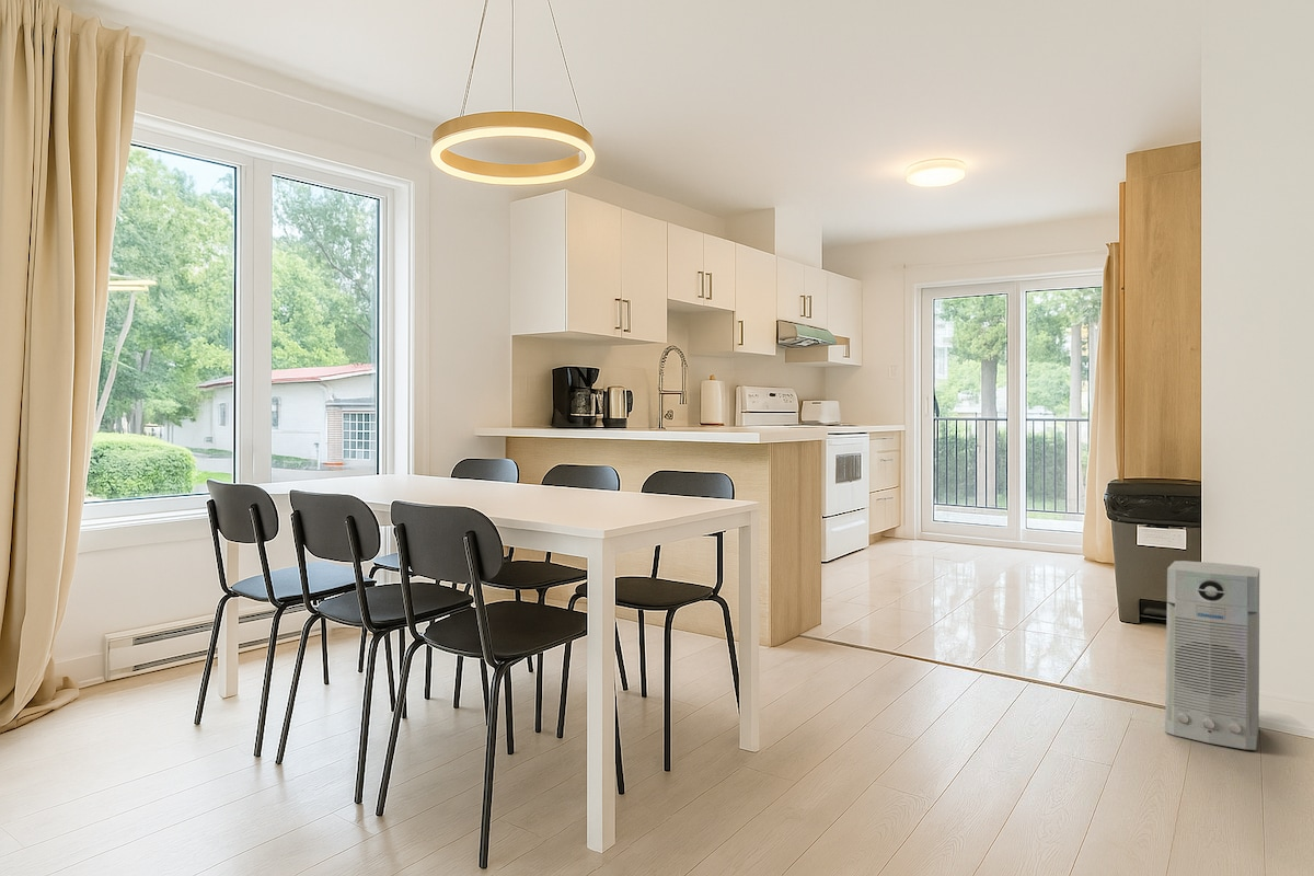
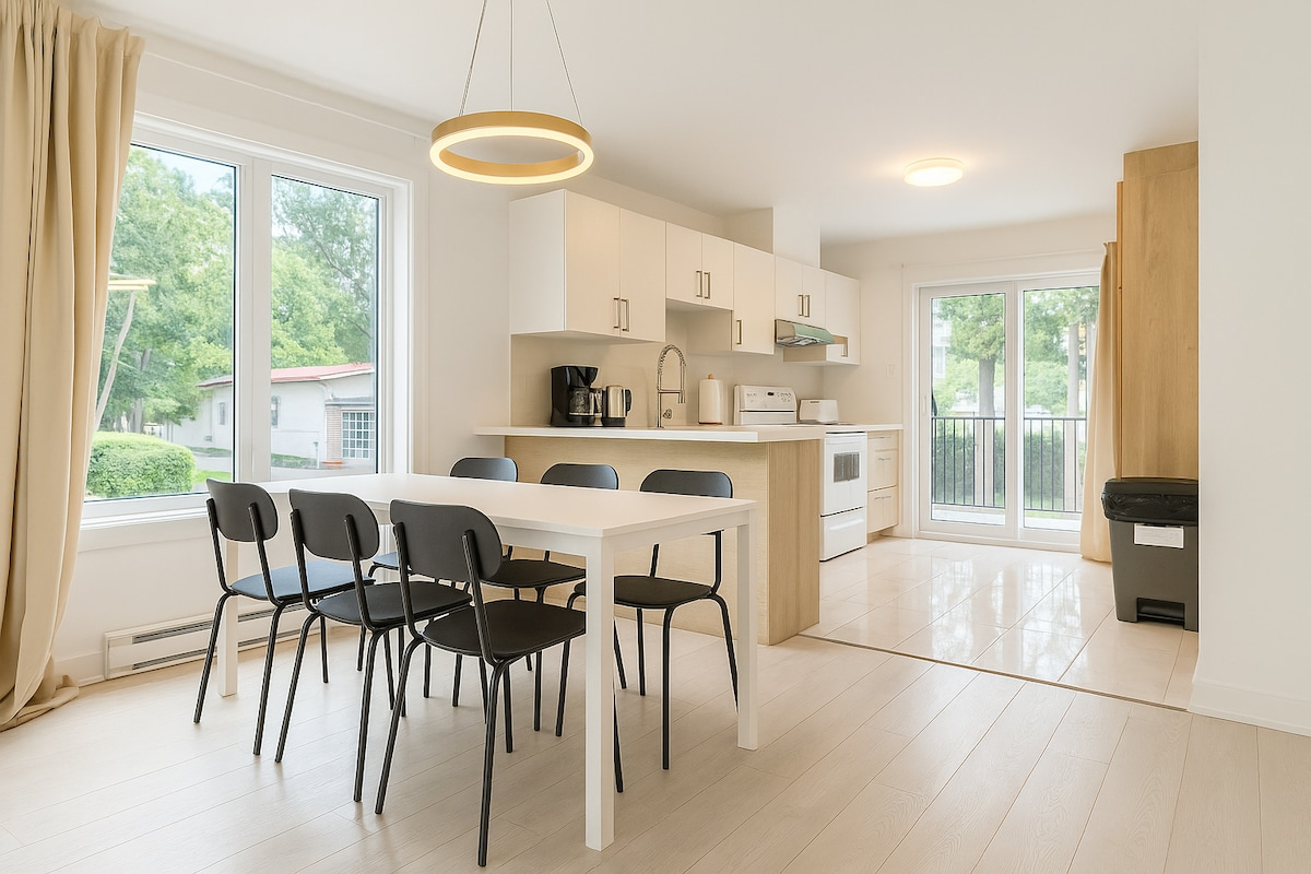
- air purifier (1212, 648)
